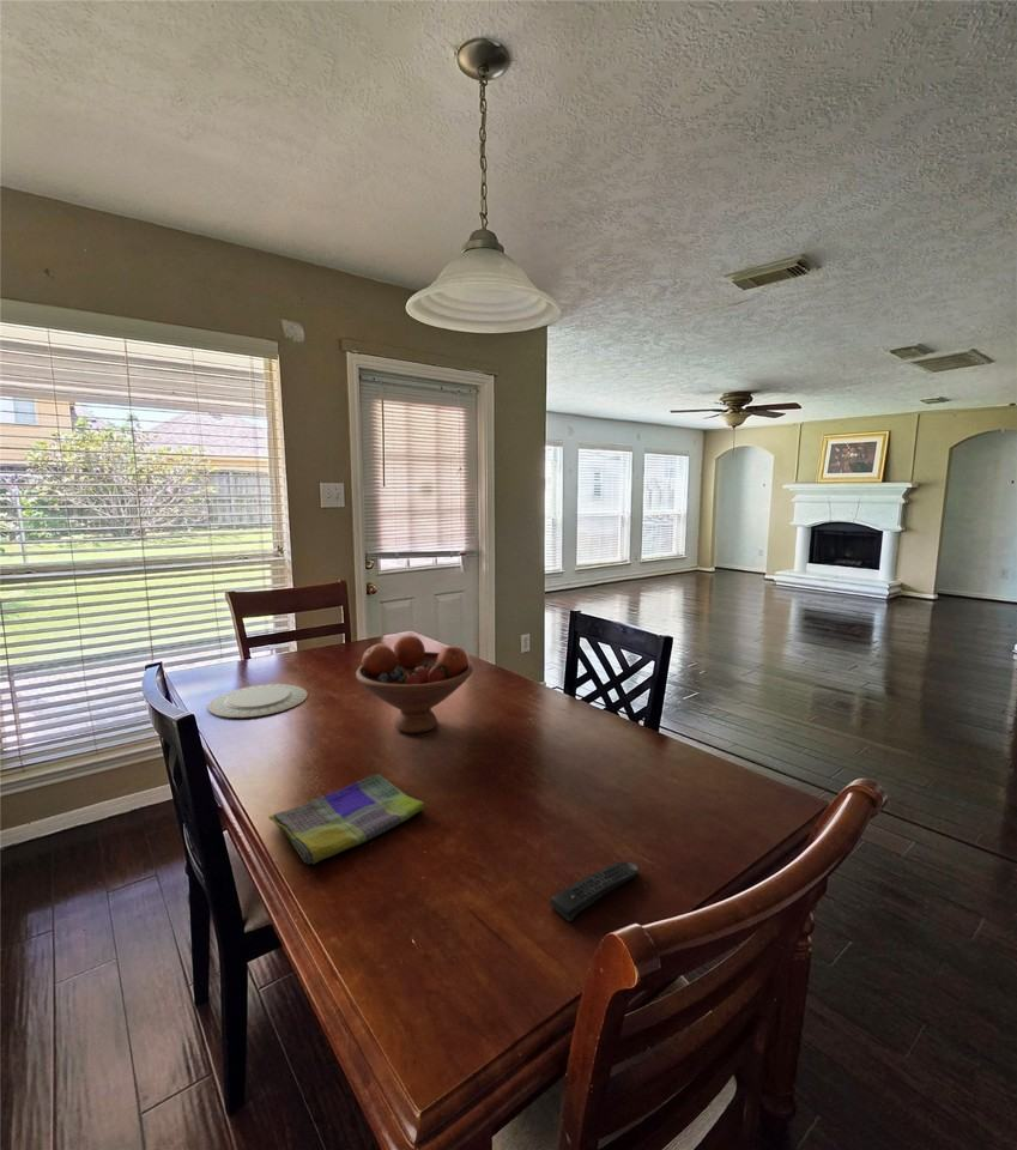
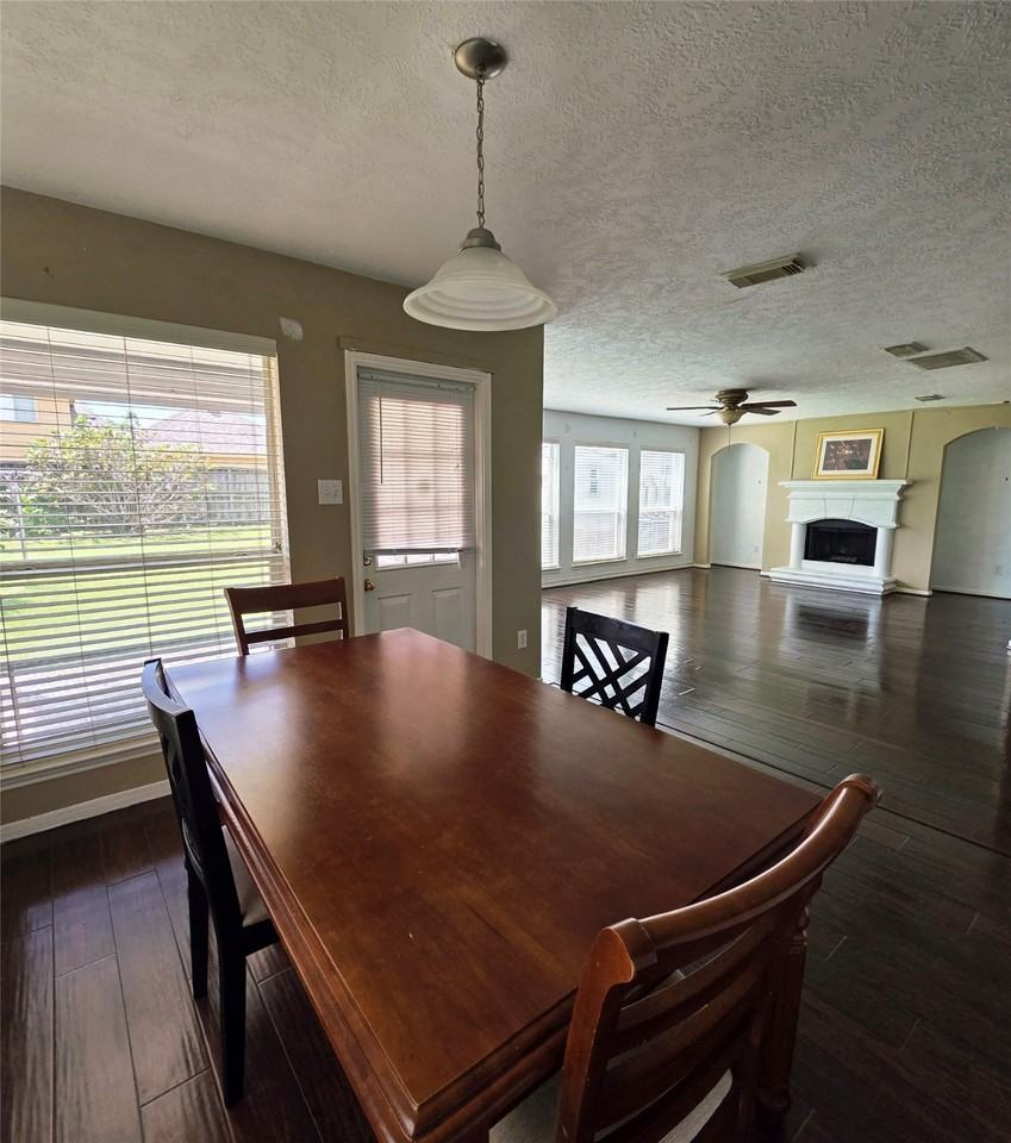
- remote control (598, 885)
- fruit bowl (414, 685)
- chinaware (259, 697)
- dish towel (349, 812)
